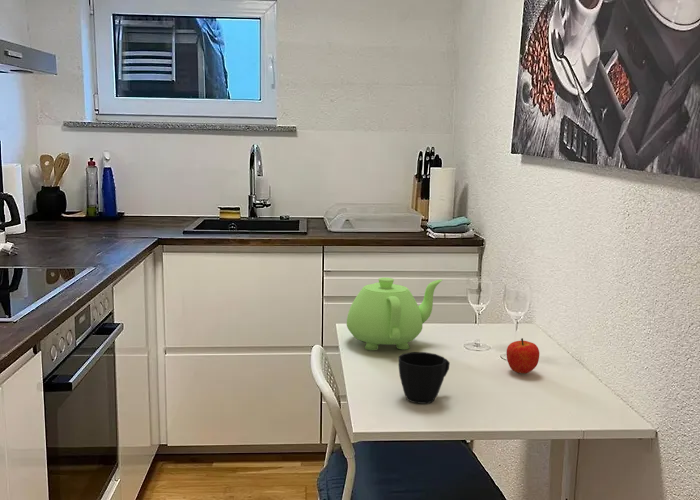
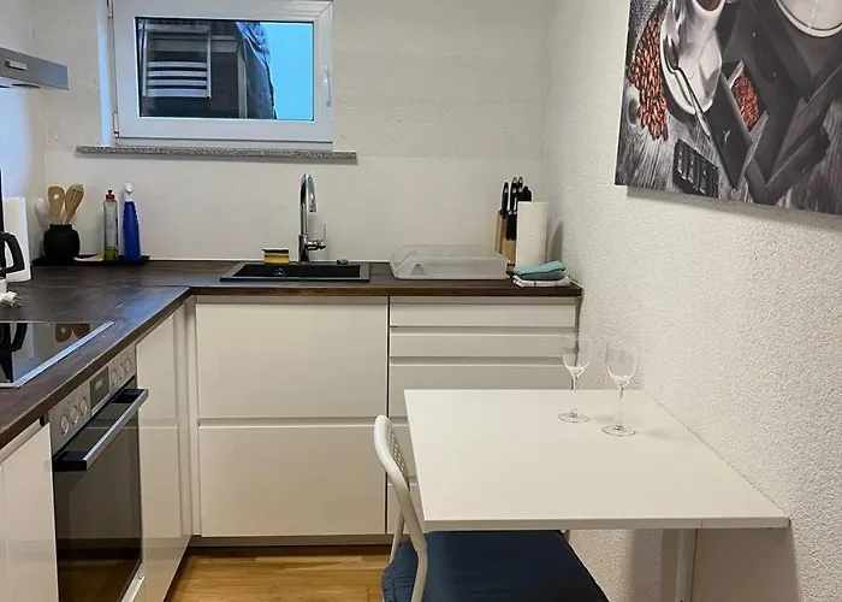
- cup (424, 378)
- teapot (394, 310)
- fruit (522, 355)
